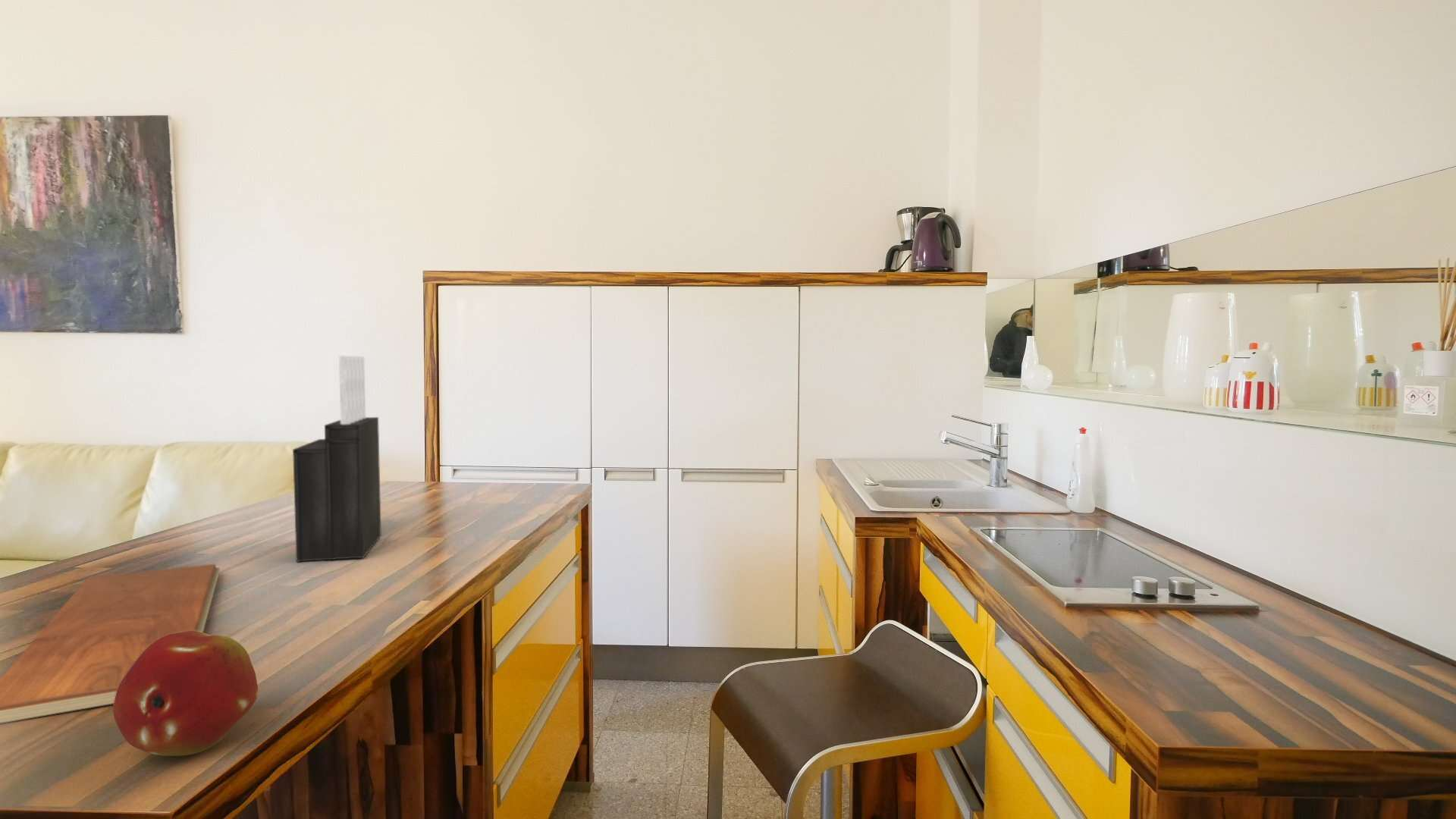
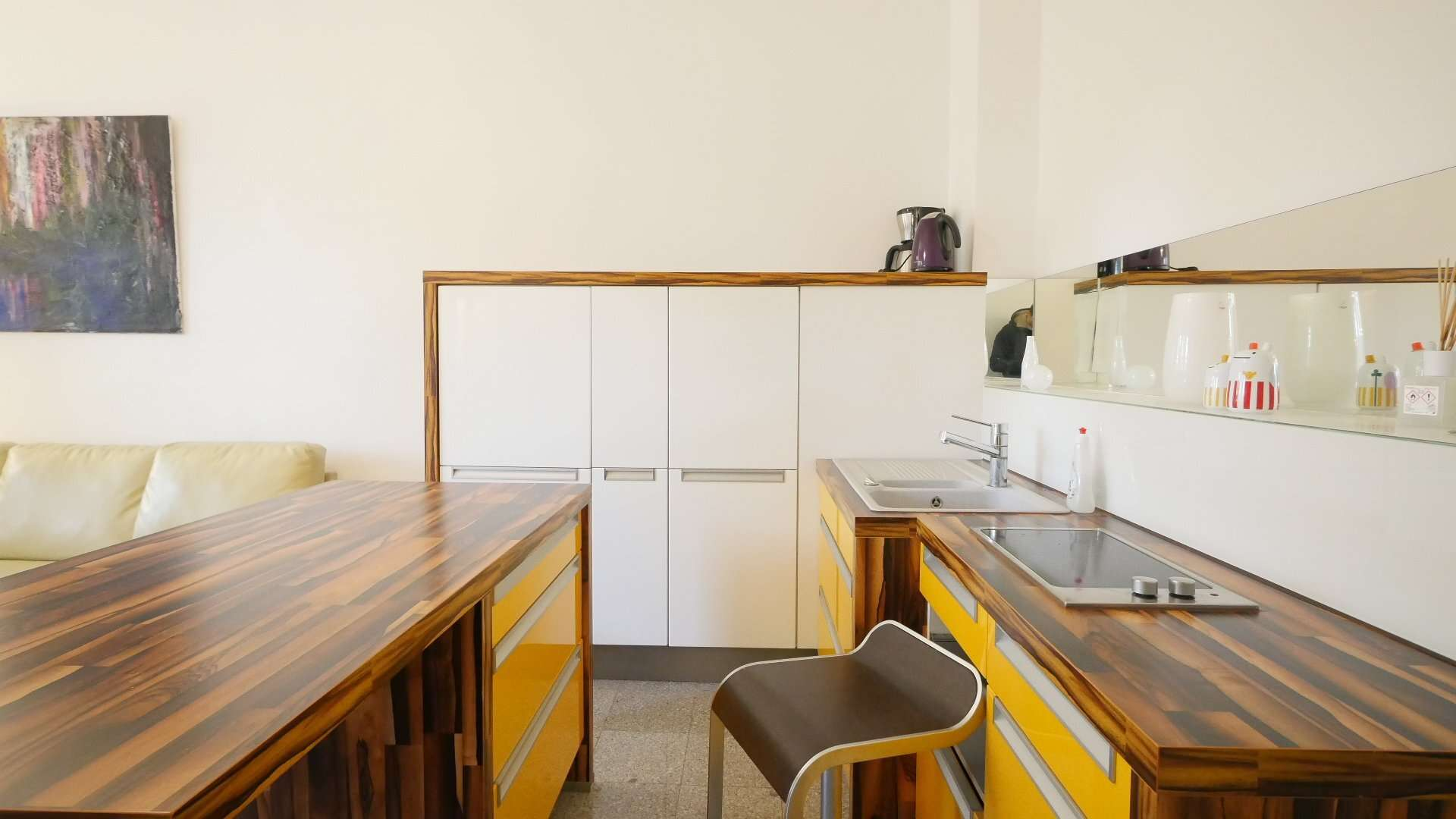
- fruit (193, 689)
- chopping board (128, 623)
- knife block (332, 453)
